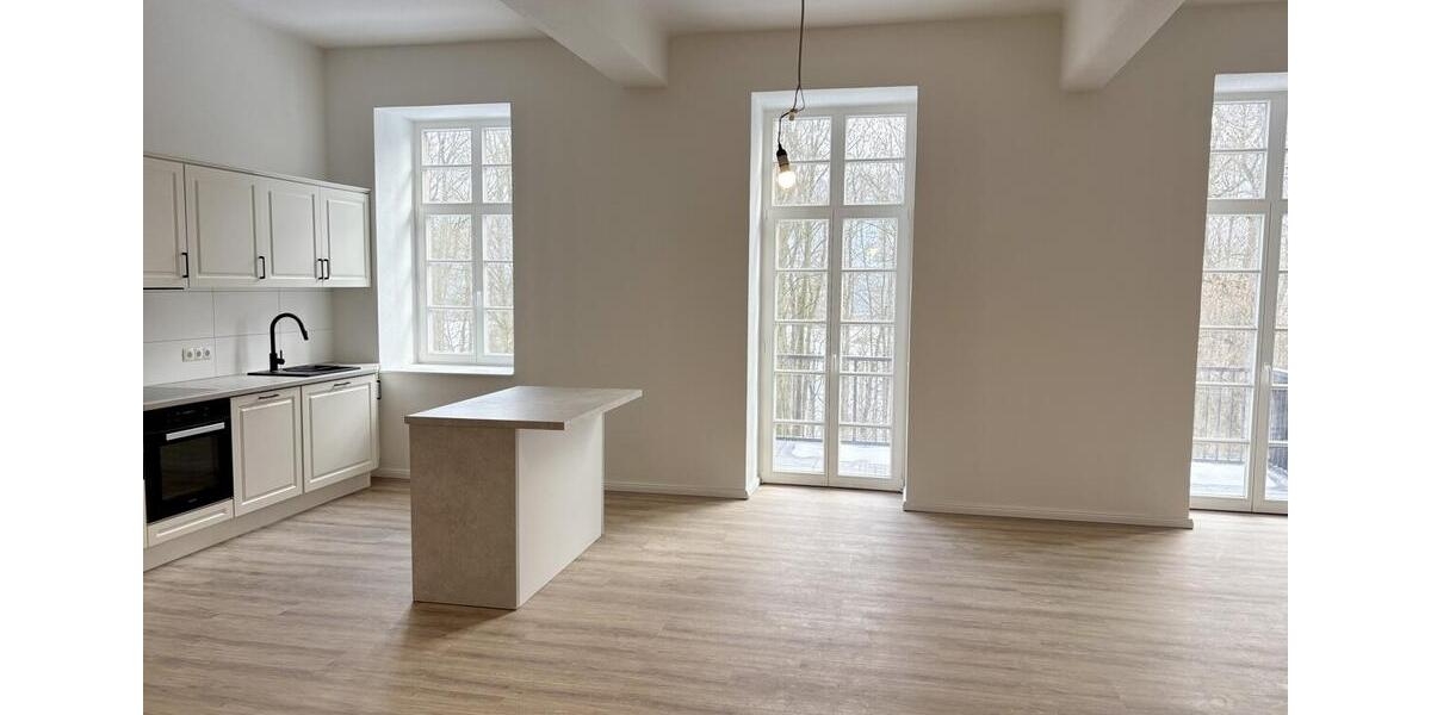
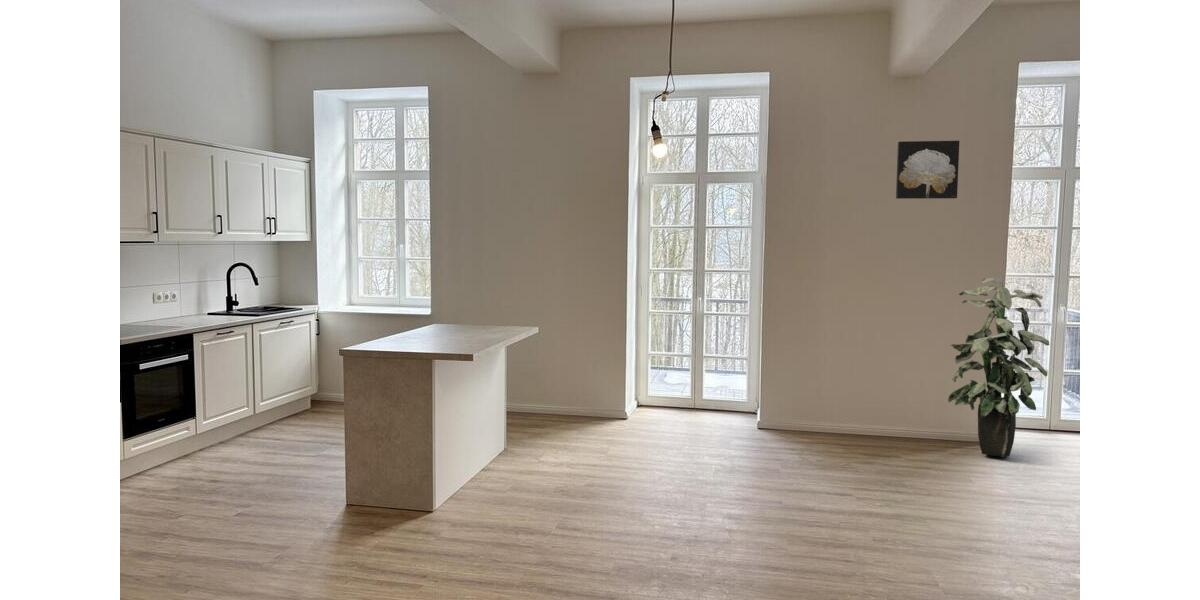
+ indoor plant (994, 366)
+ wall art (927, 170)
